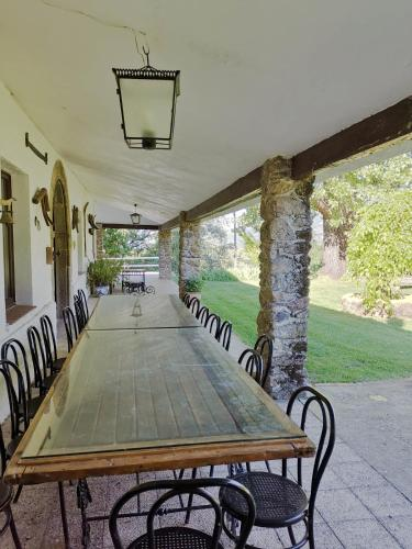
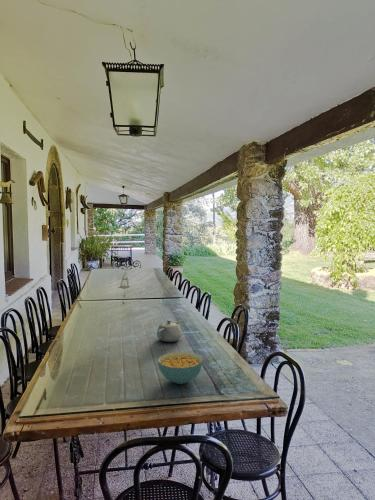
+ cereal bowl (180, 370)
+ teapot (169, 329)
